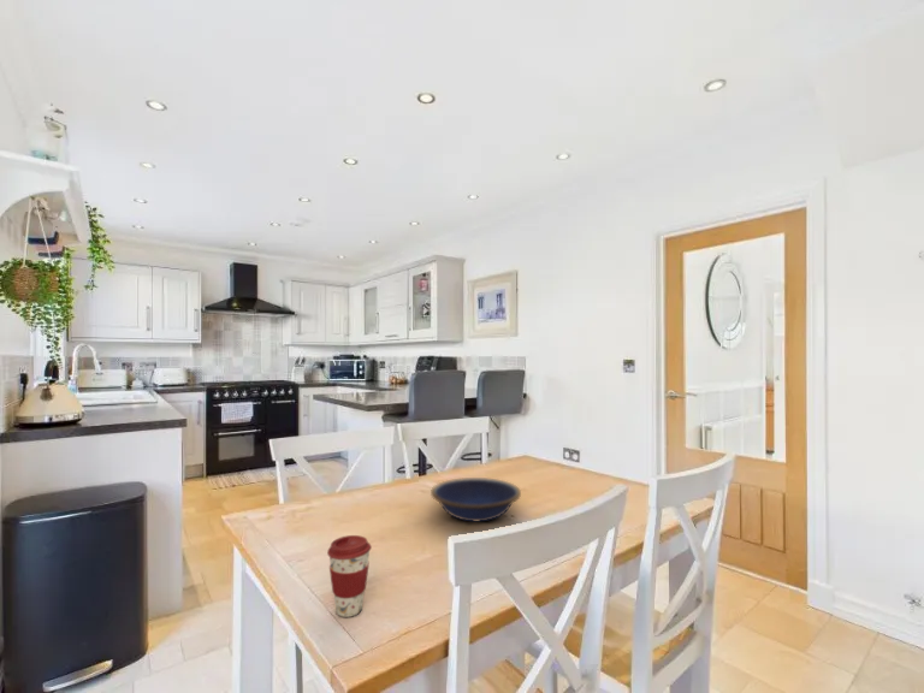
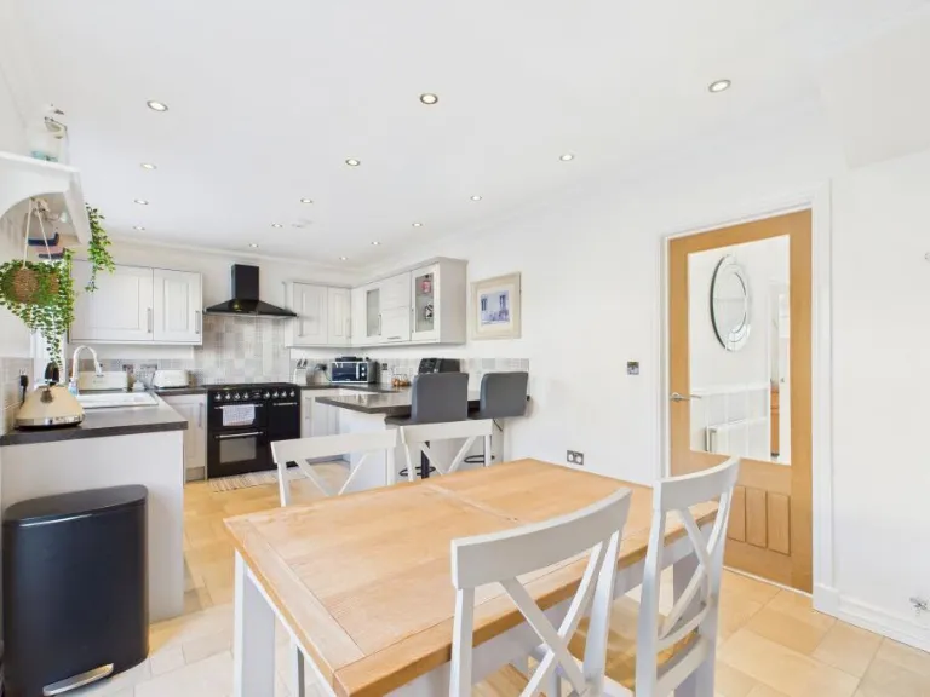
- coffee cup (349, 575)
- bowl (475, 503)
